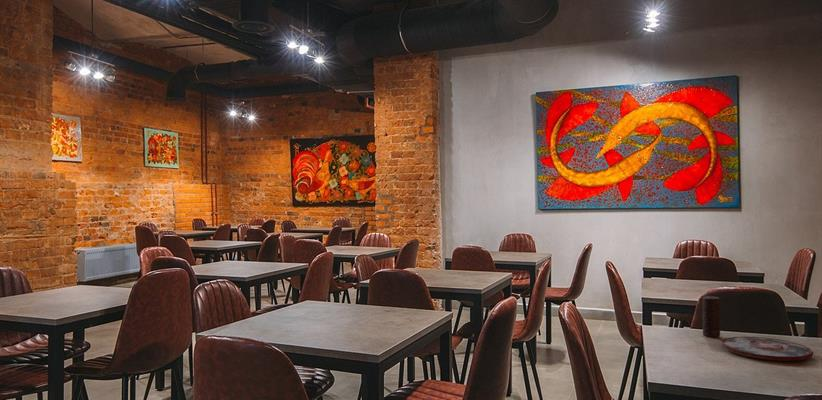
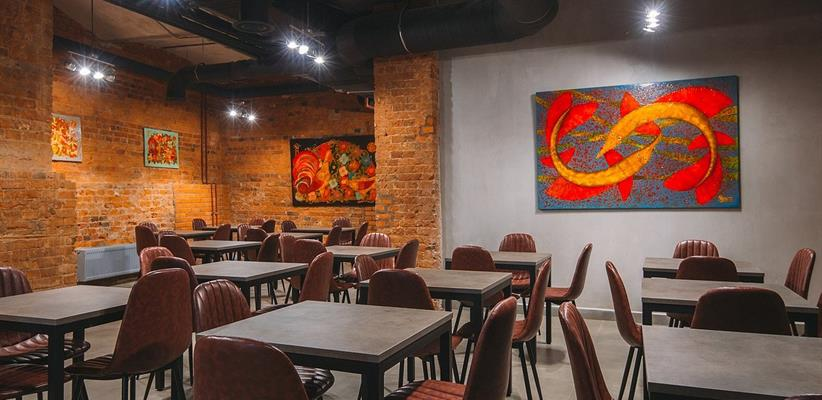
- plate (765, 348)
- candle (711, 316)
